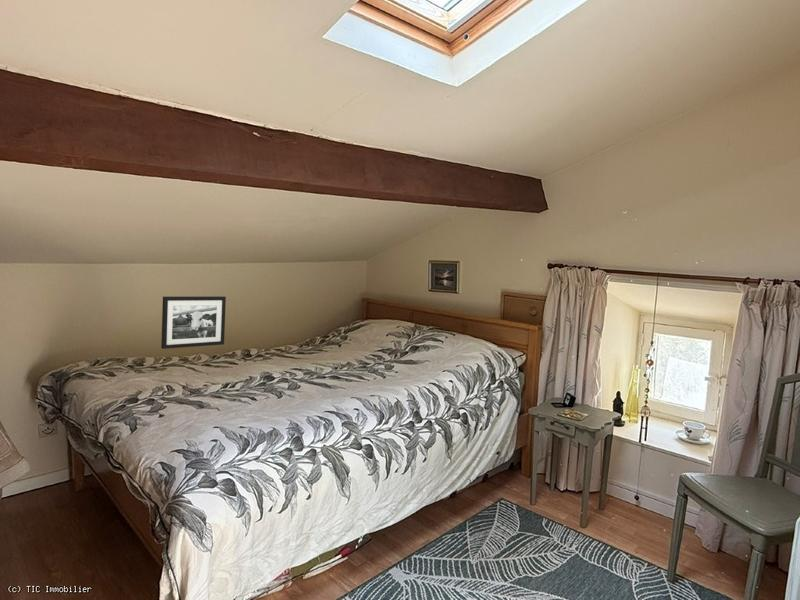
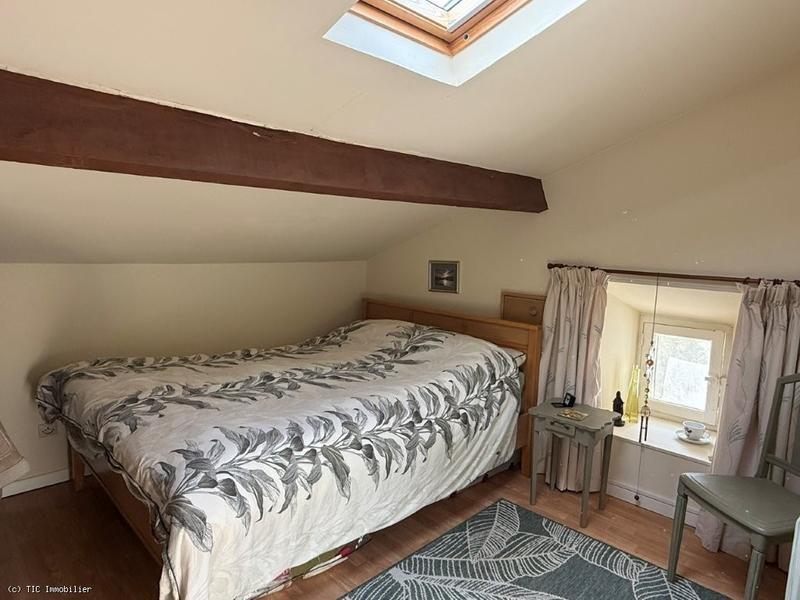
- picture frame (194, 321)
